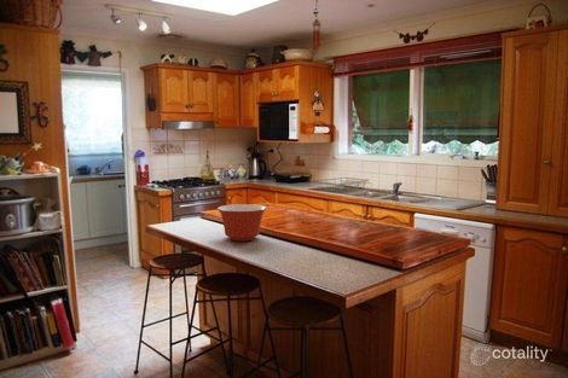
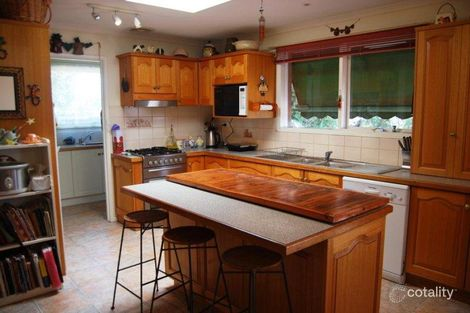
- mixing bowl (242, 222)
